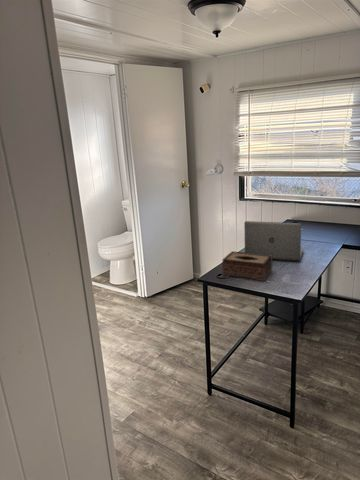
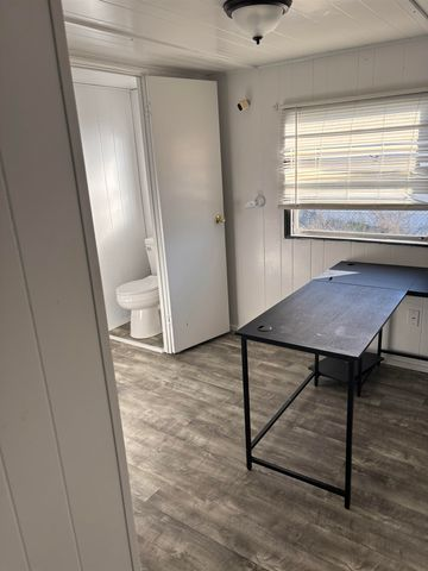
- tissue box (247, 265)
- laptop (274, 236)
